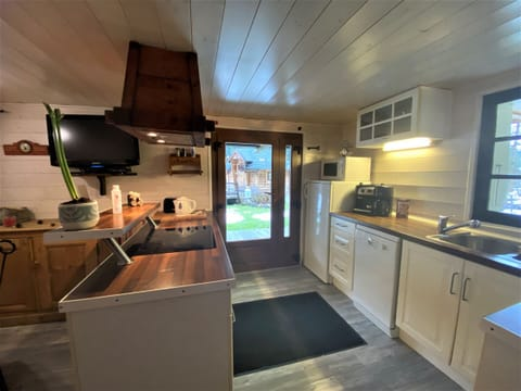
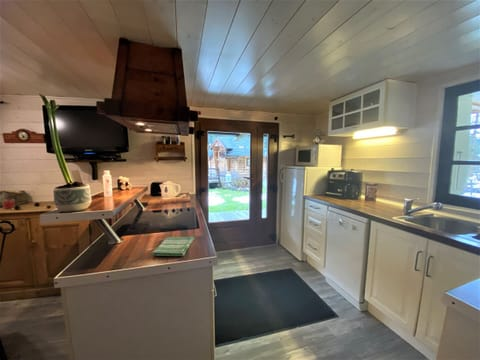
+ dish towel (174, 244)
